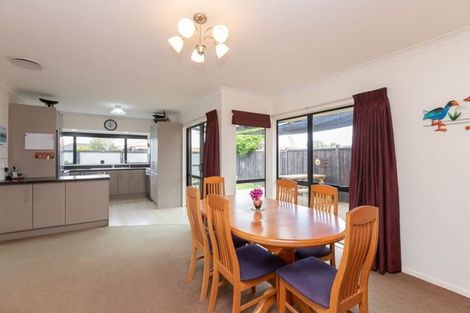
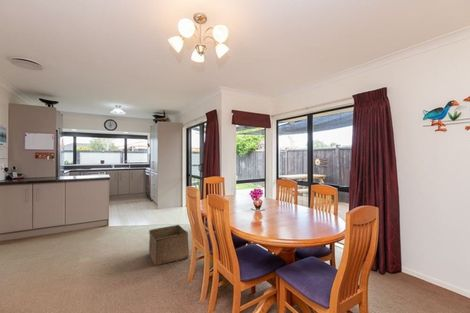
+ storage bin (168, 243)
